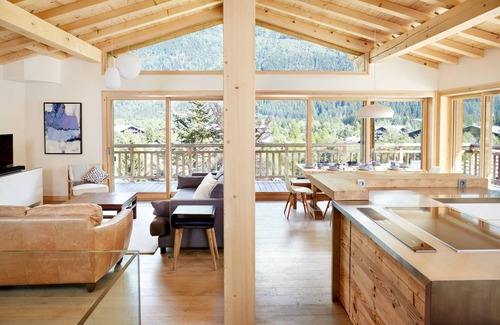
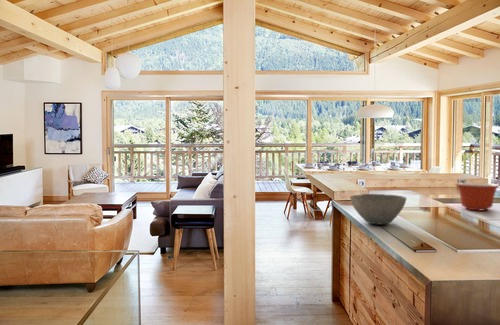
+ bowl (377, 210)
+ mixing bowl (476, 196)
